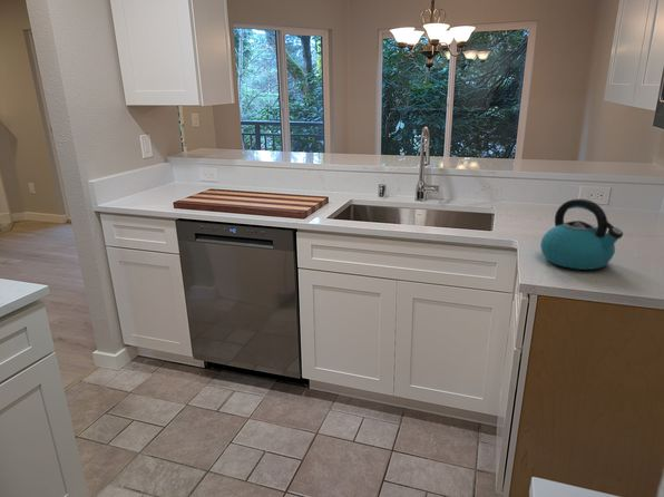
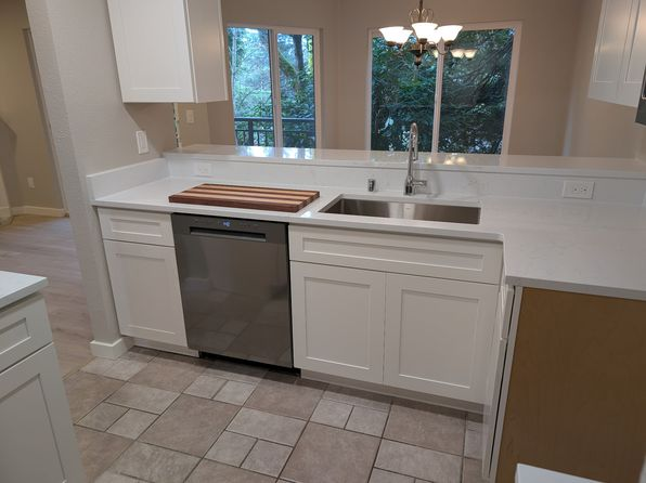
- kettle (583, 232)
